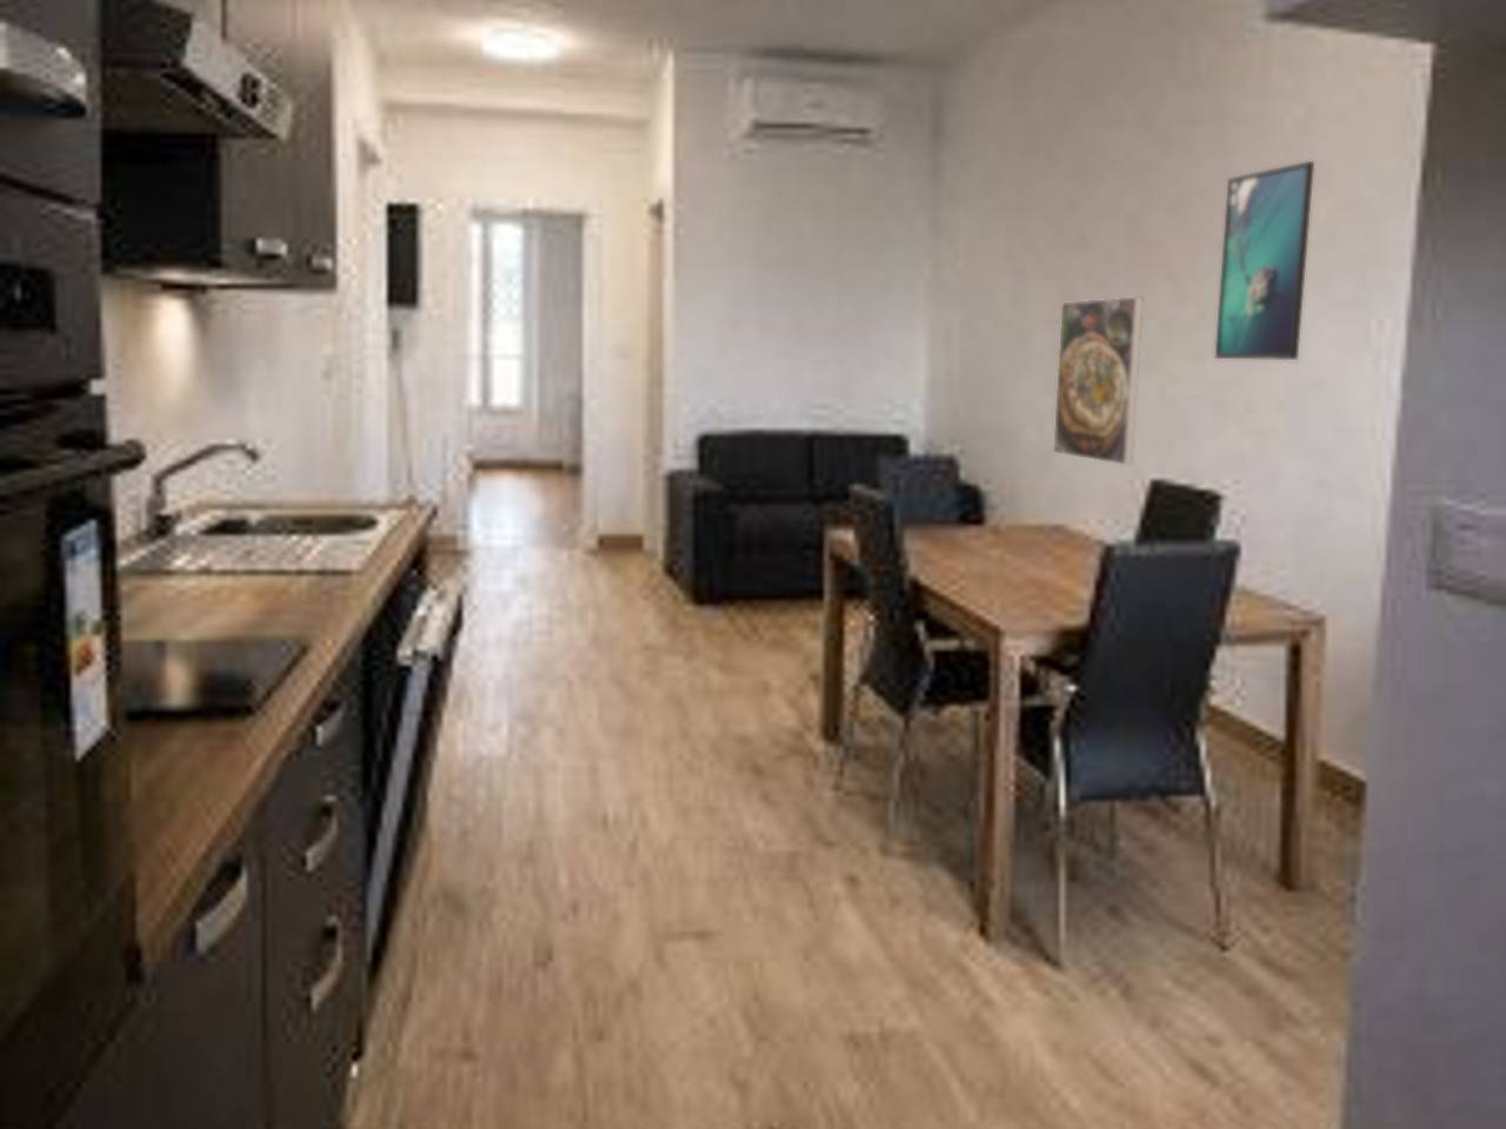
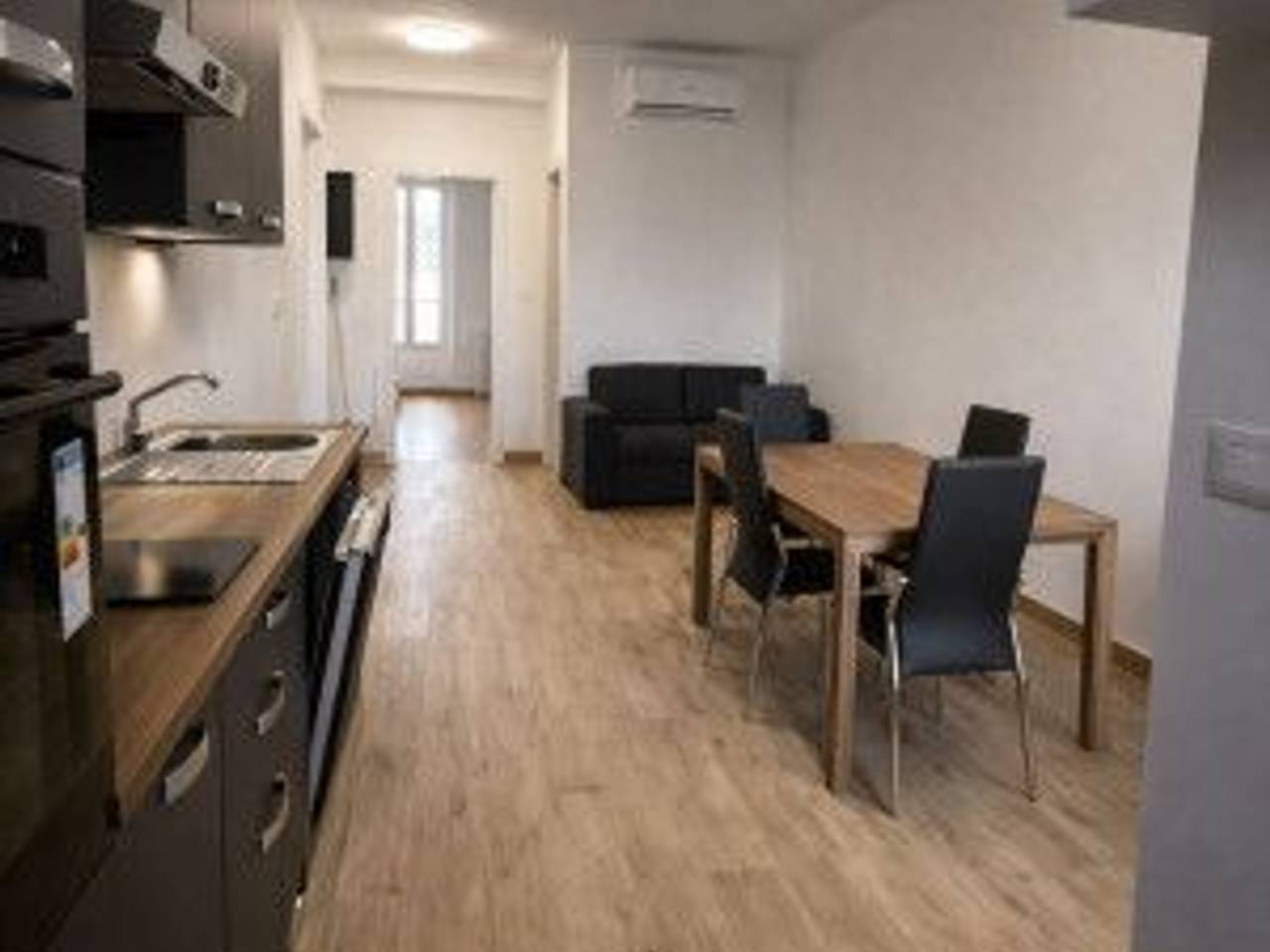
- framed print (1096, 378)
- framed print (1262, 264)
